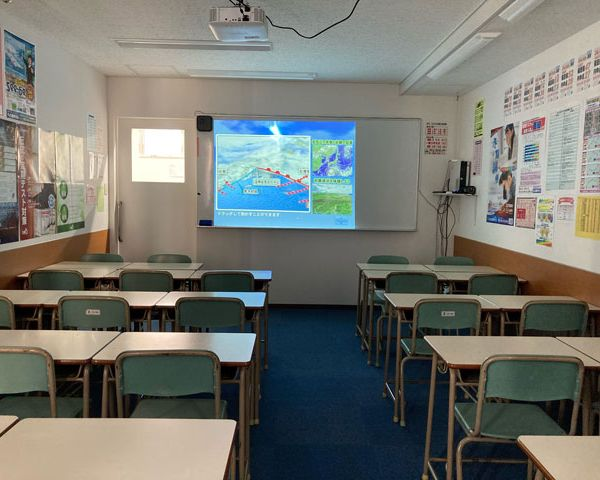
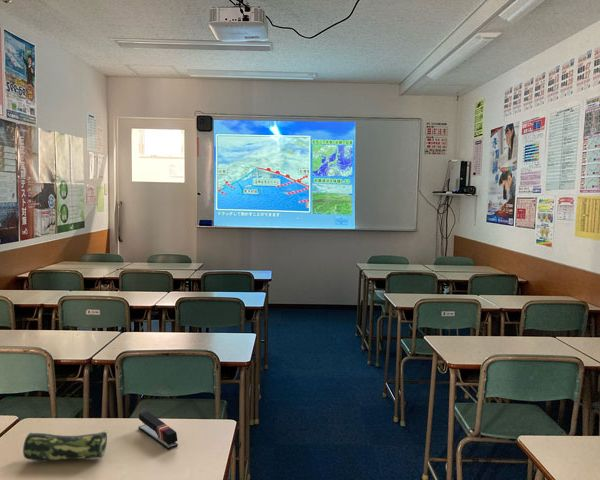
+ stapler (157, 429)
+ pencil case (68, 445)
